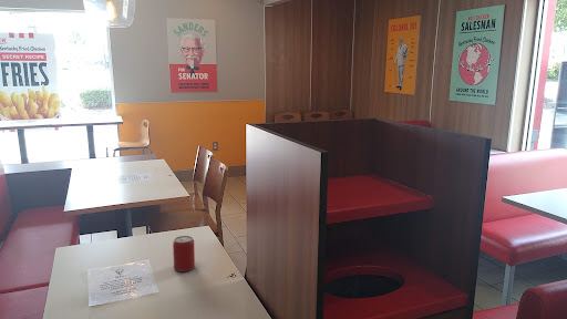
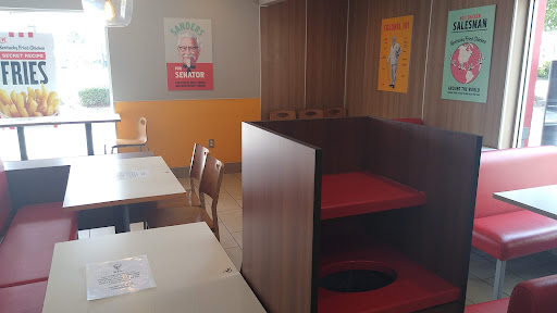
- pop (184, 253)
